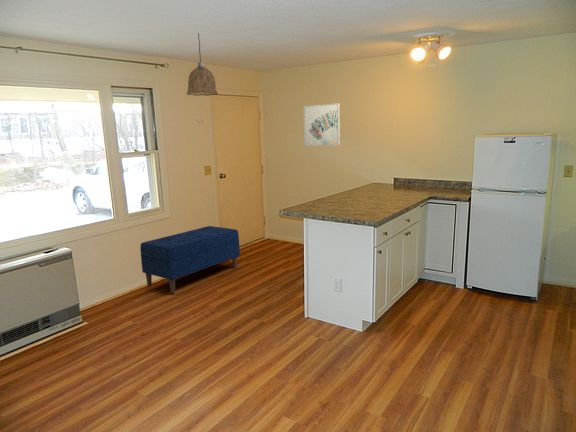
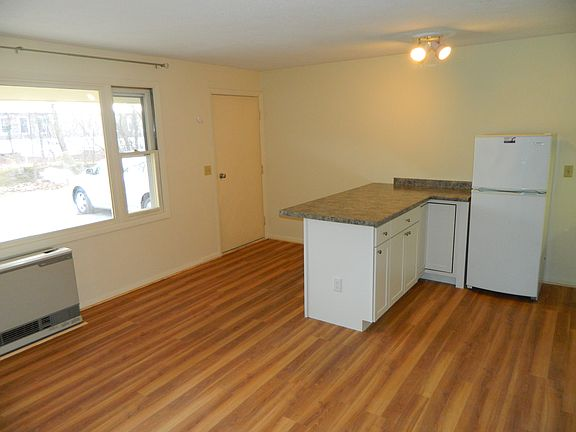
- bench (193, 256)
- wall art (321, 125)
- pendant lamp (200, 64)
